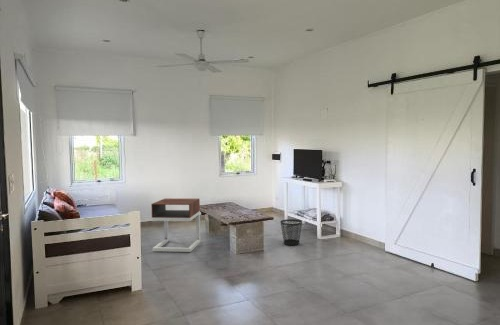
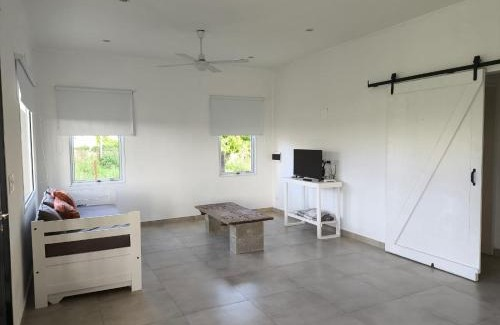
- nightstand (177, 220)
- wastebasket (291, 232)
